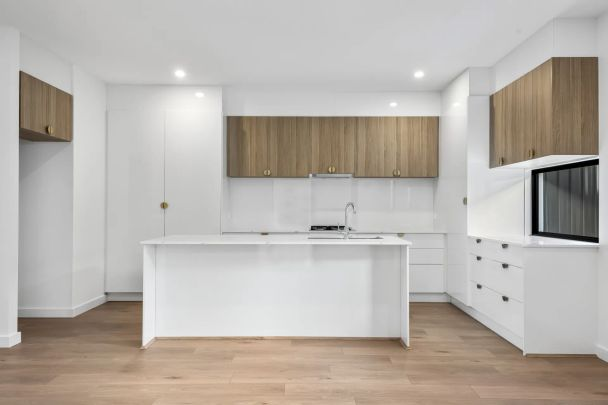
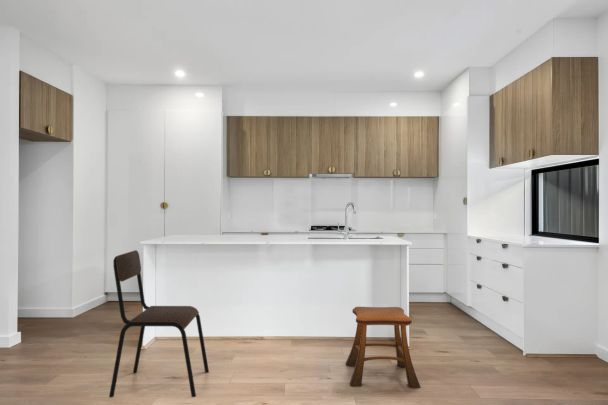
+ chair (162, 318)
+ stool (380, 343)
